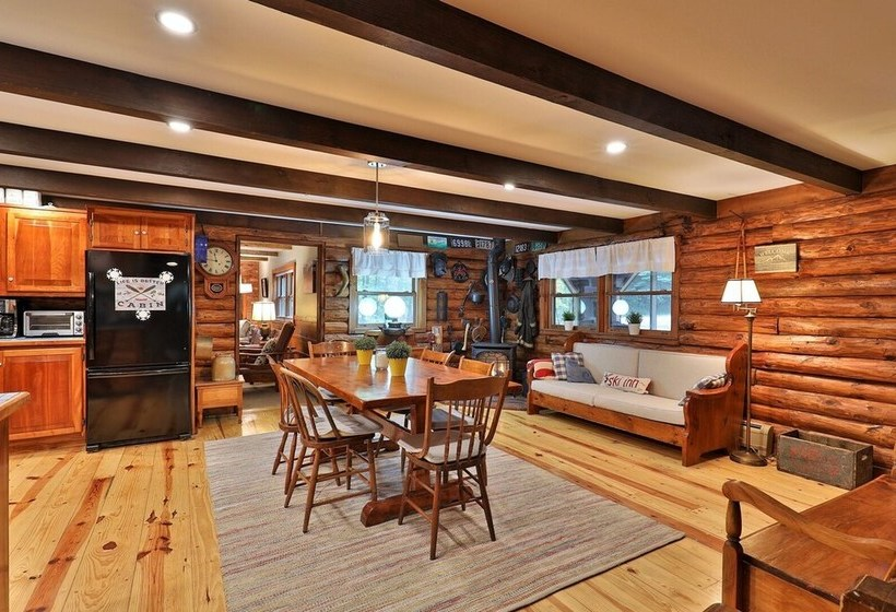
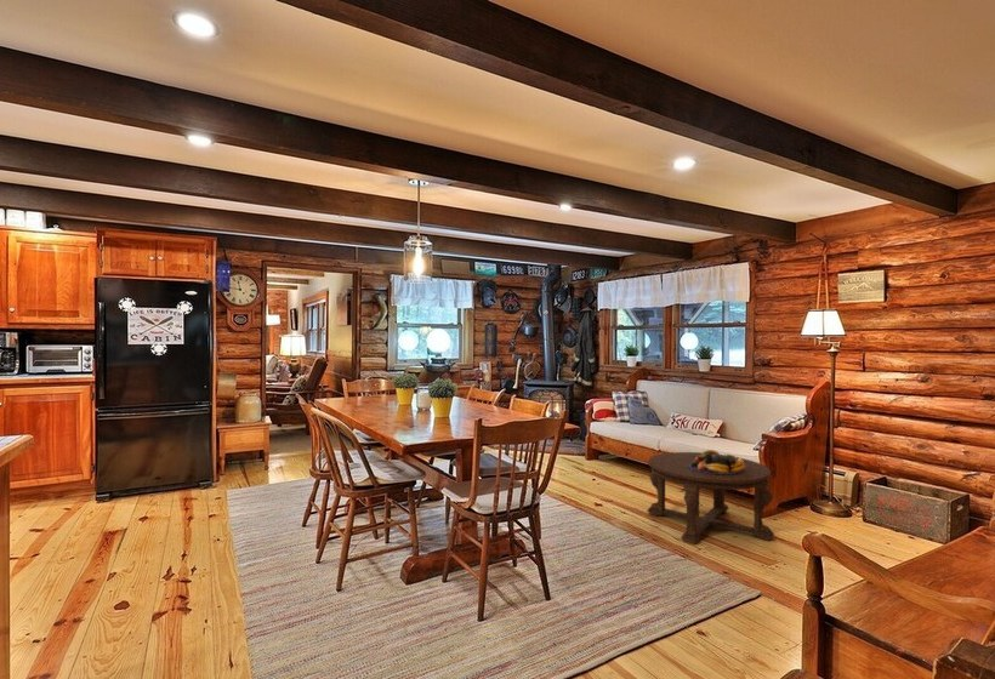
+ fruit bowl (715, 458)
+ coffee table (706, 487)
